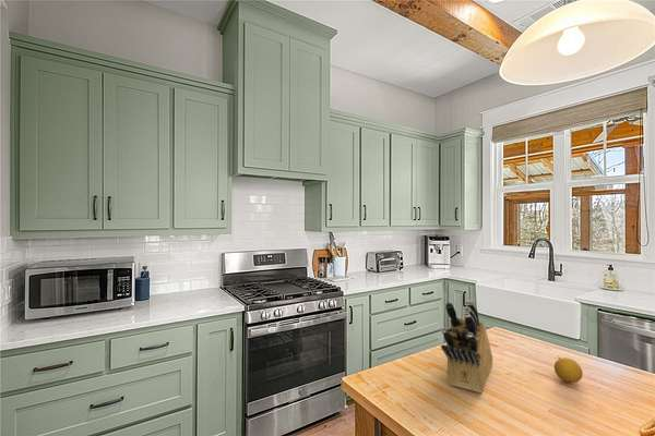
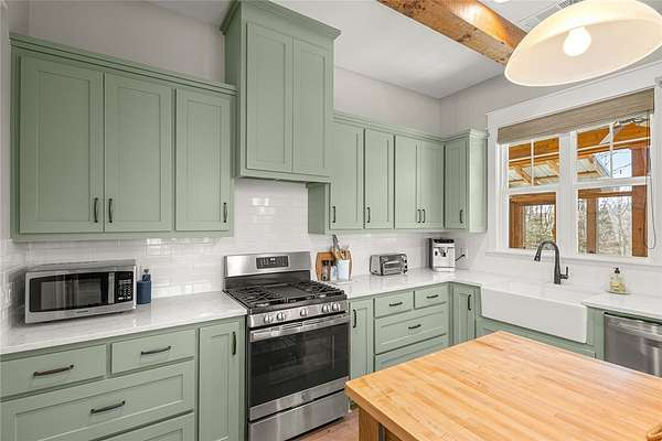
- knife block (468, 336)
- fruit (568, 370)
